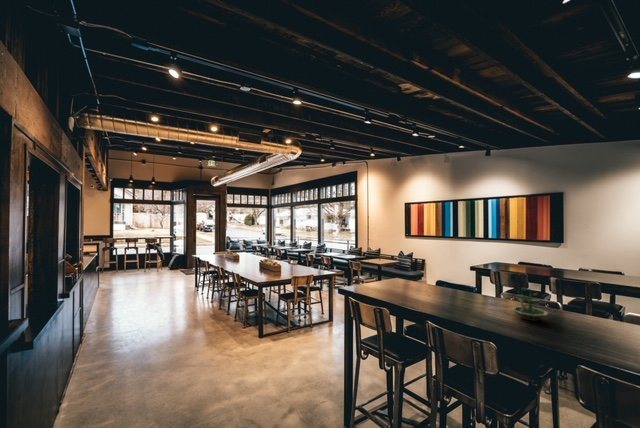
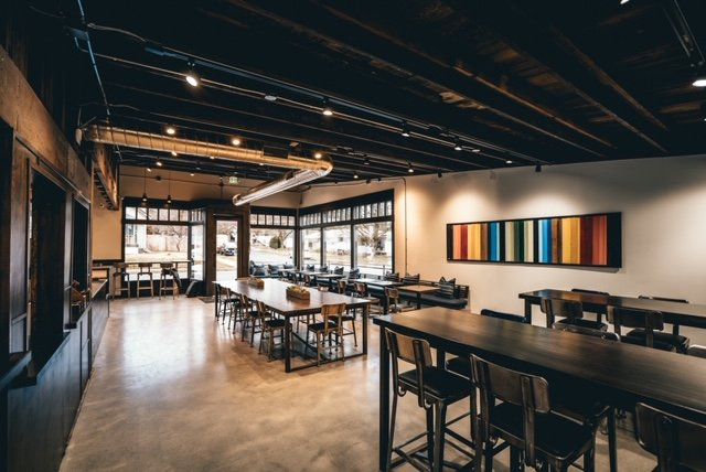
- terrarium (530, 293)
